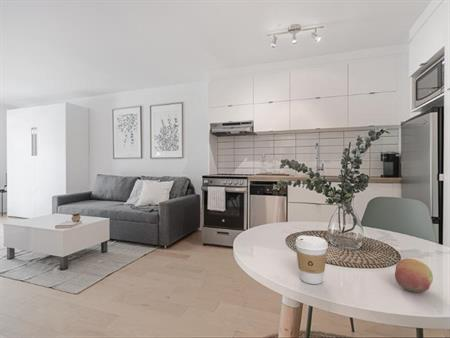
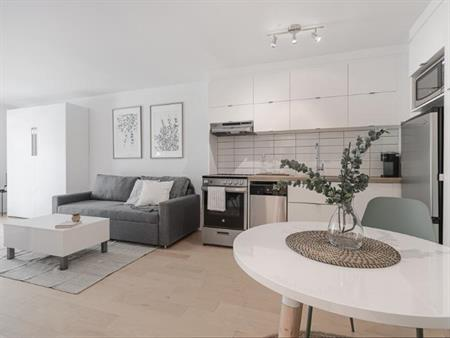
- coffee cup (311, 258)
- fruit (412, 274)
